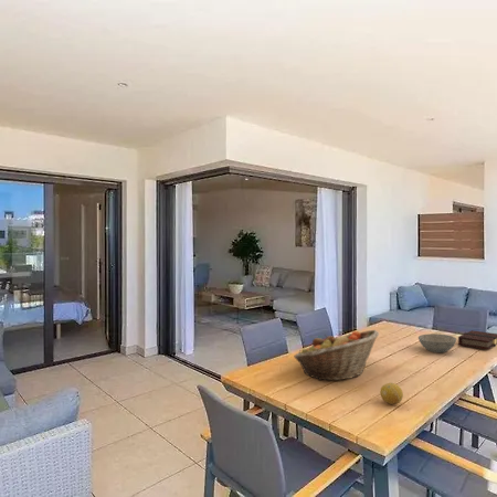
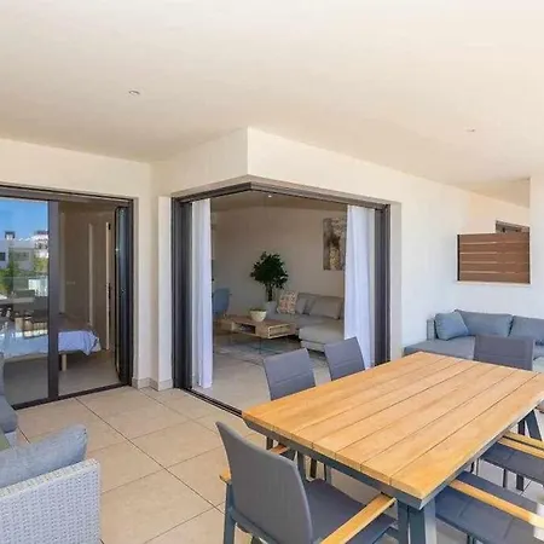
- book (479, 339)
- bowl (436, 343)
- fruit basket (337, 350)
- fruit (391, 393)
